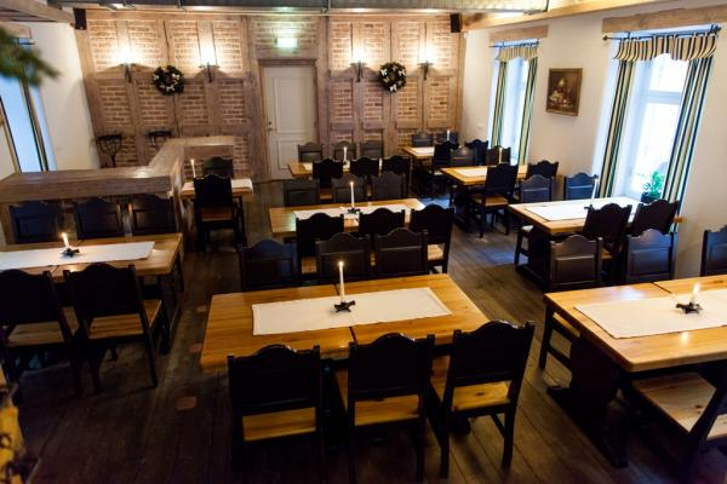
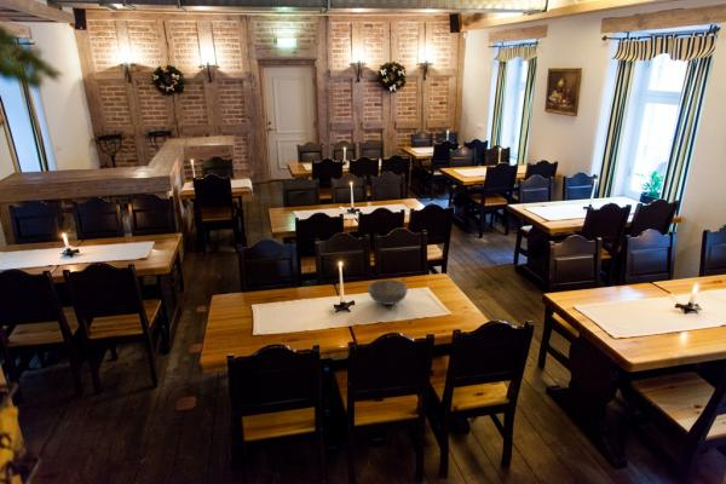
+ bowl (387, 294)
